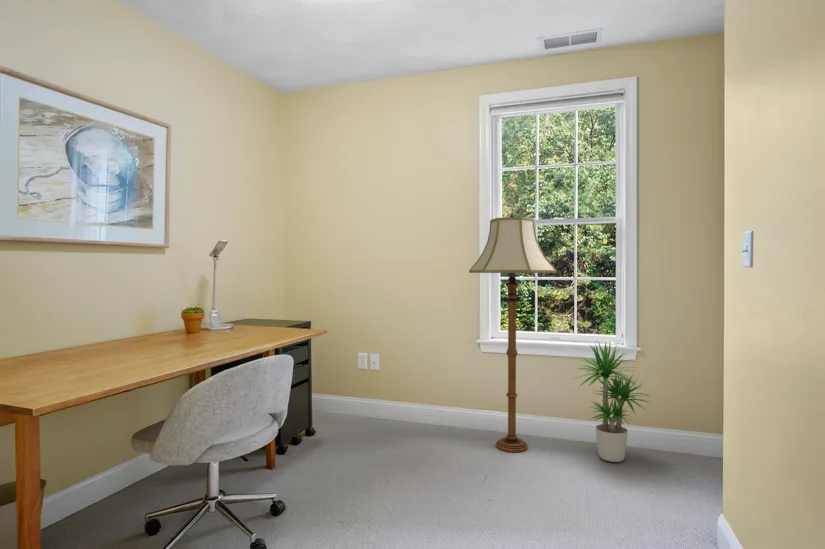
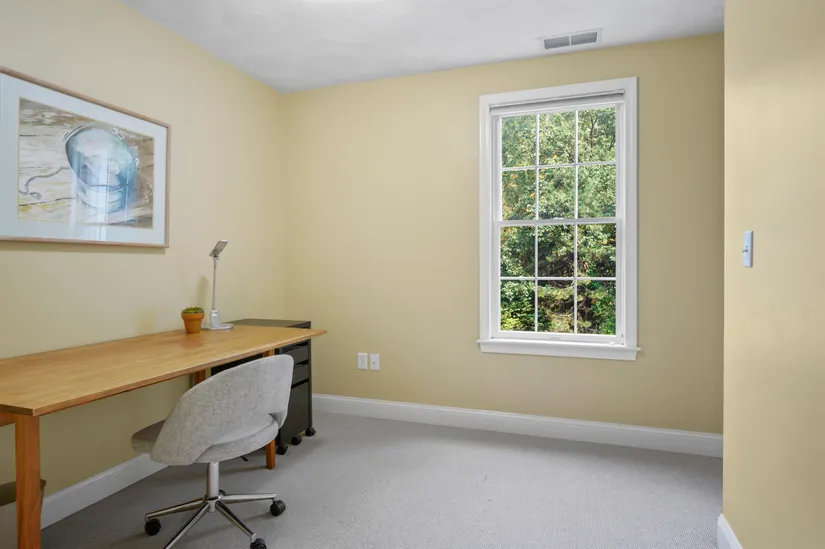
- potted plant (610, 398)
- floor lamp (511, 328)
